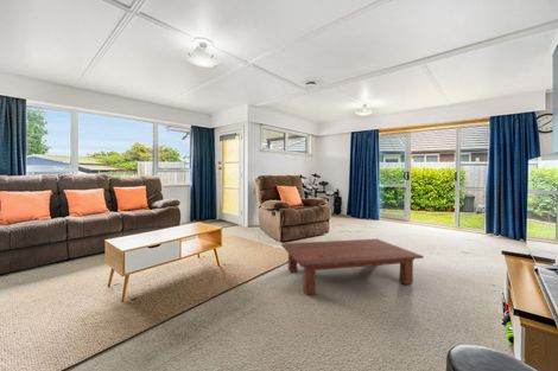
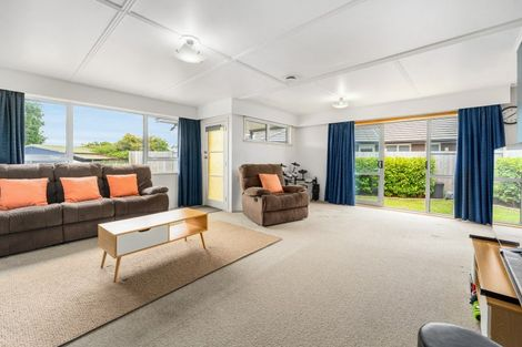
- coffee table (345, 262)
